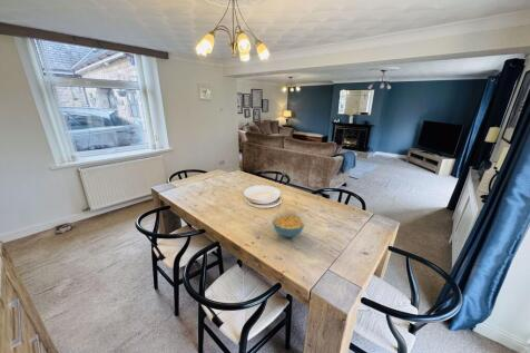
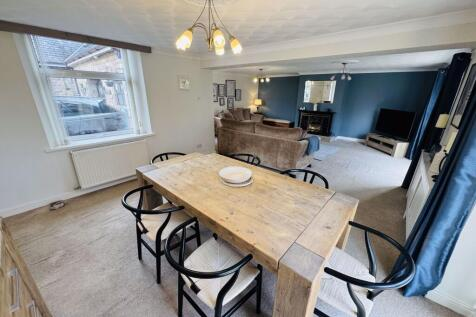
- cereal bowl (287, 227)
